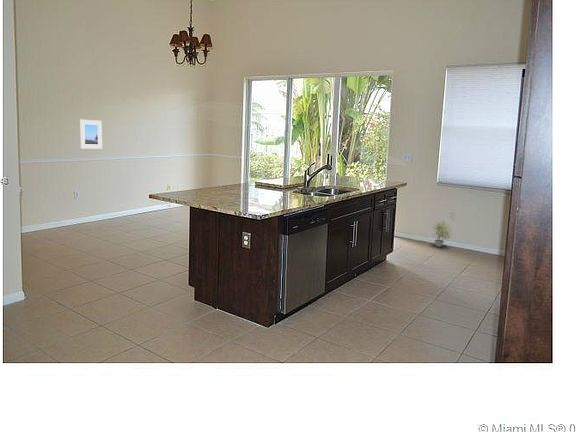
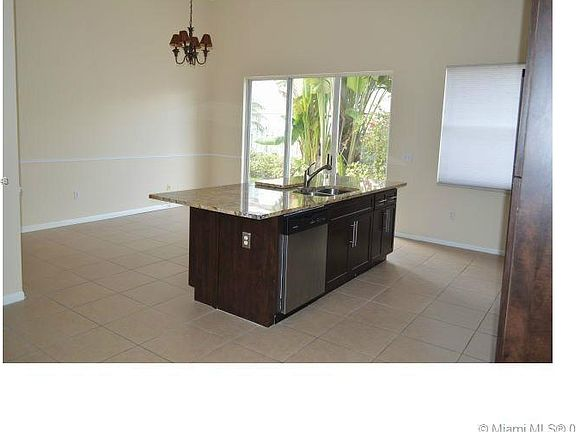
- potted plant (441, 232)
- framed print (91, 134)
